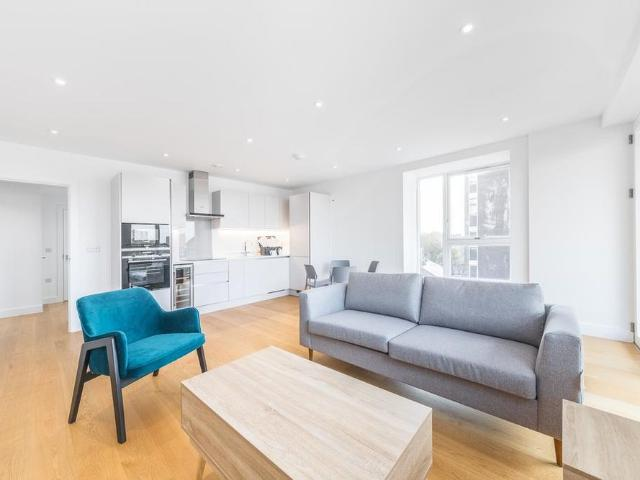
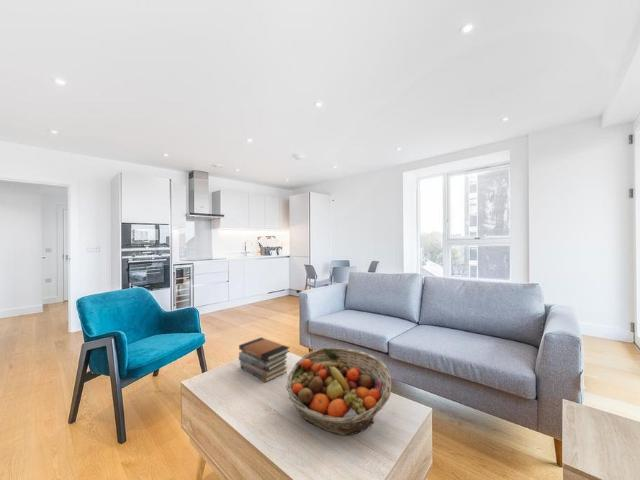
+ book stack (263, 357)
+ fruit basket (337, 386)
